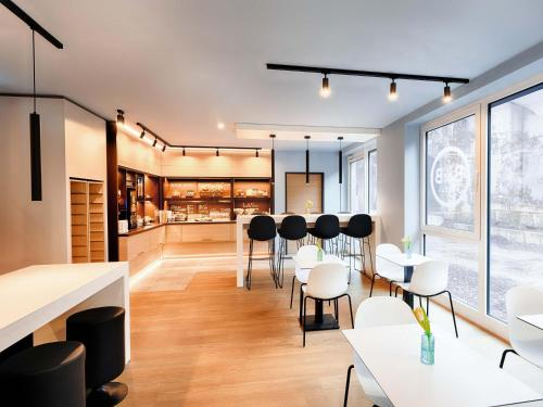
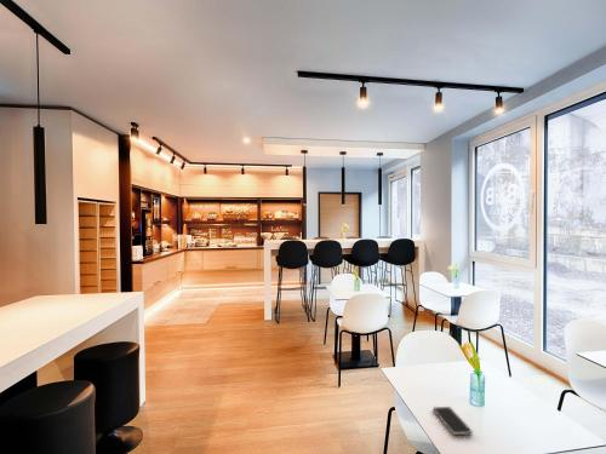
+ smartphone (451, 419)
